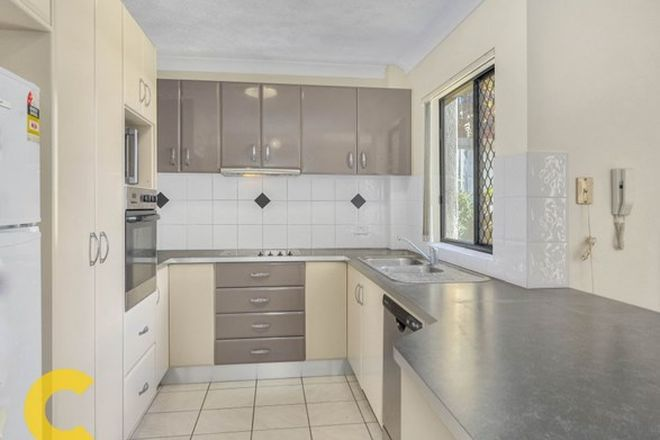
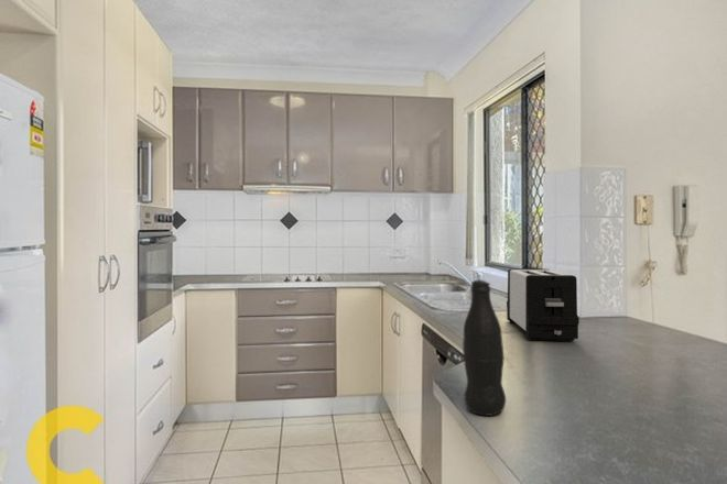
+ toaster (539, 301)
+ bottle (484, 344)
